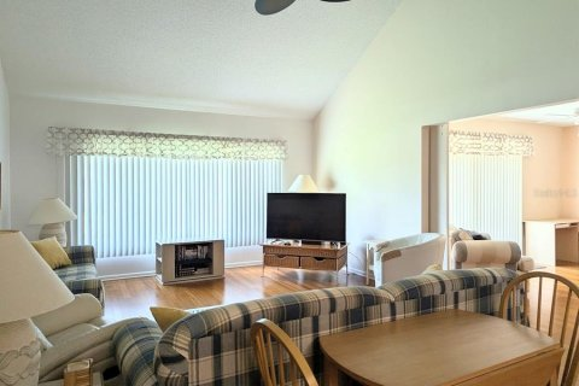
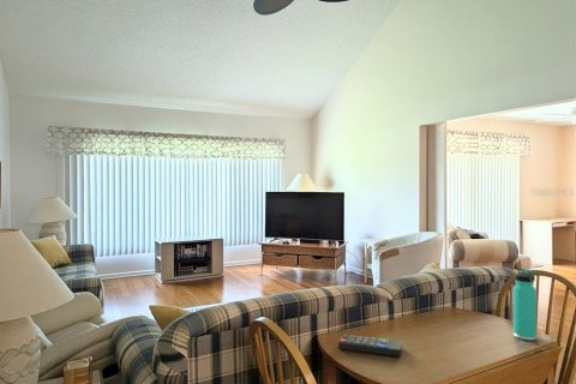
+ thermos bottle (524, 302)
+ remote control (370, 343)
